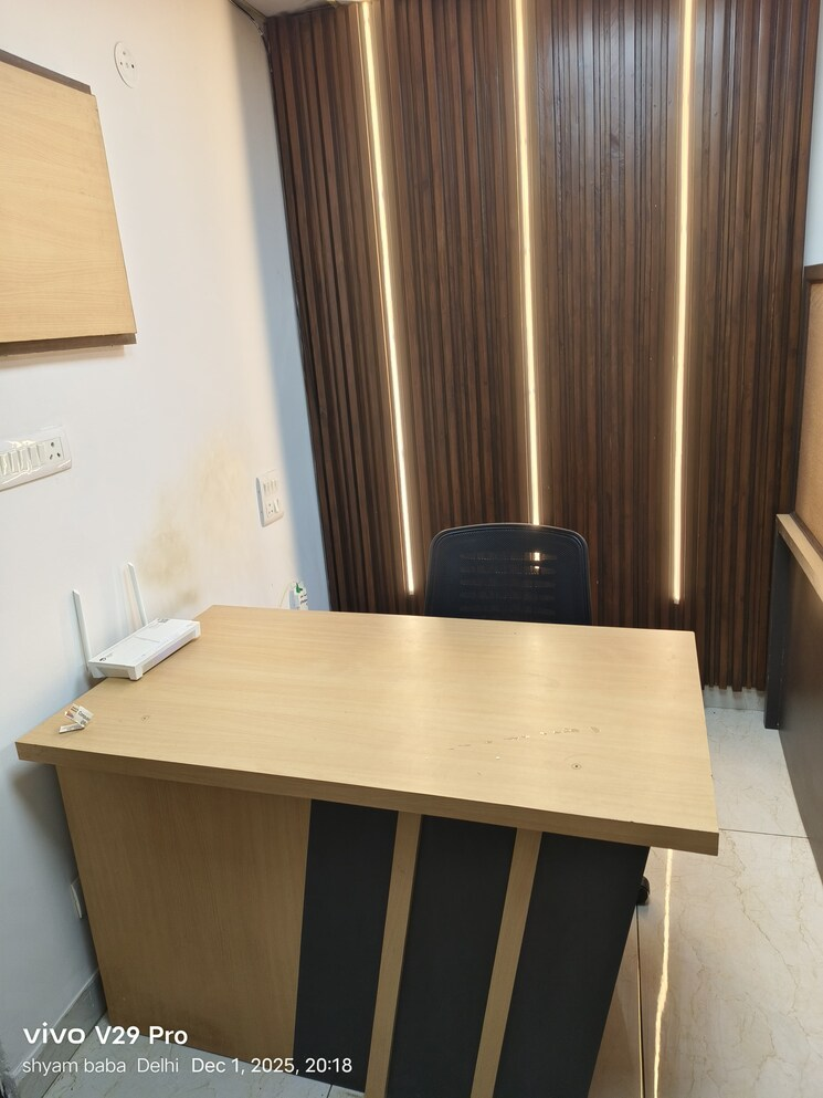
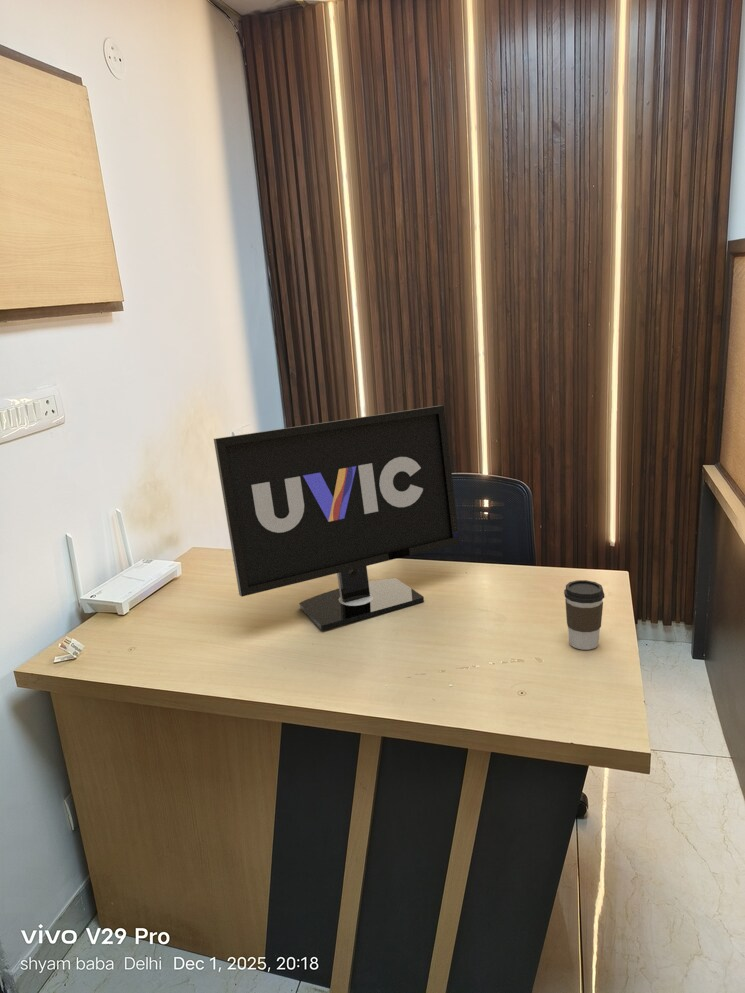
+ coffee cup (583, 615)
+ monitor (350, 515)
